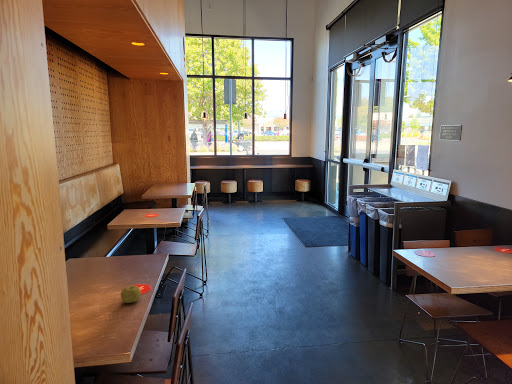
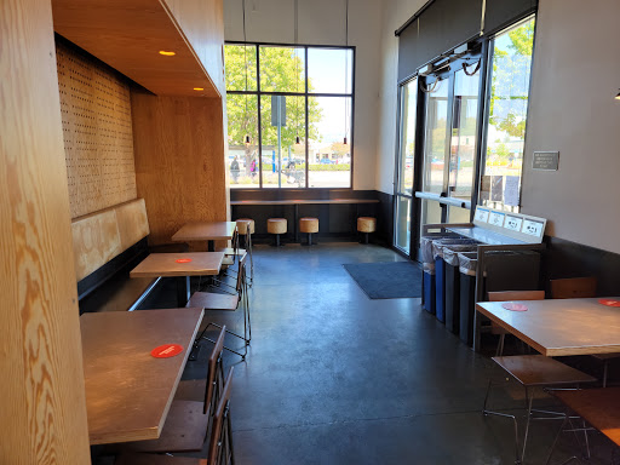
- fruit (131, 294)
